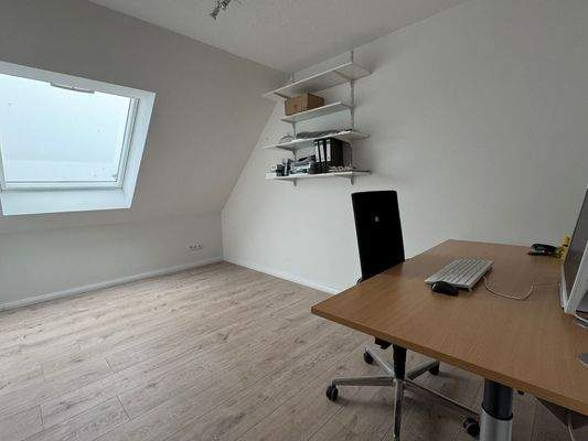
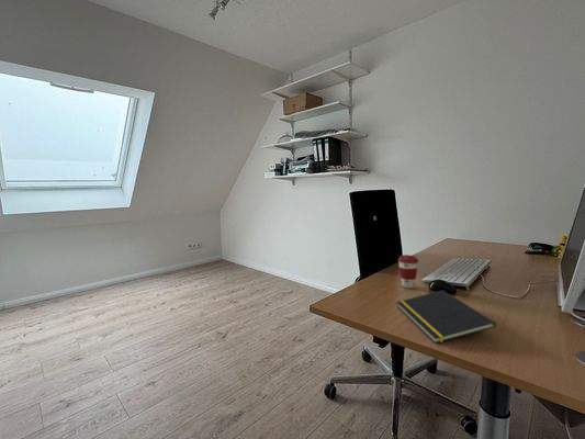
+ coffee cup (407, 271)
+ notepad (439, 313)
